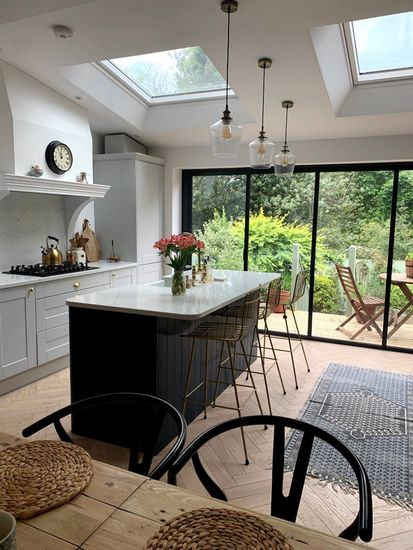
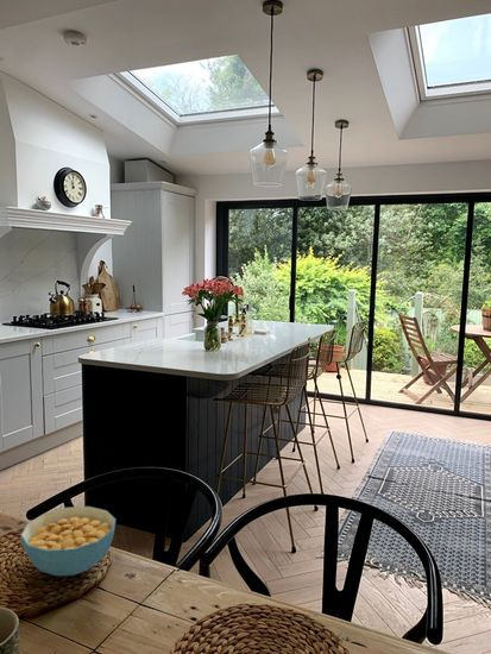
+ cereal bowl (70, 547)
